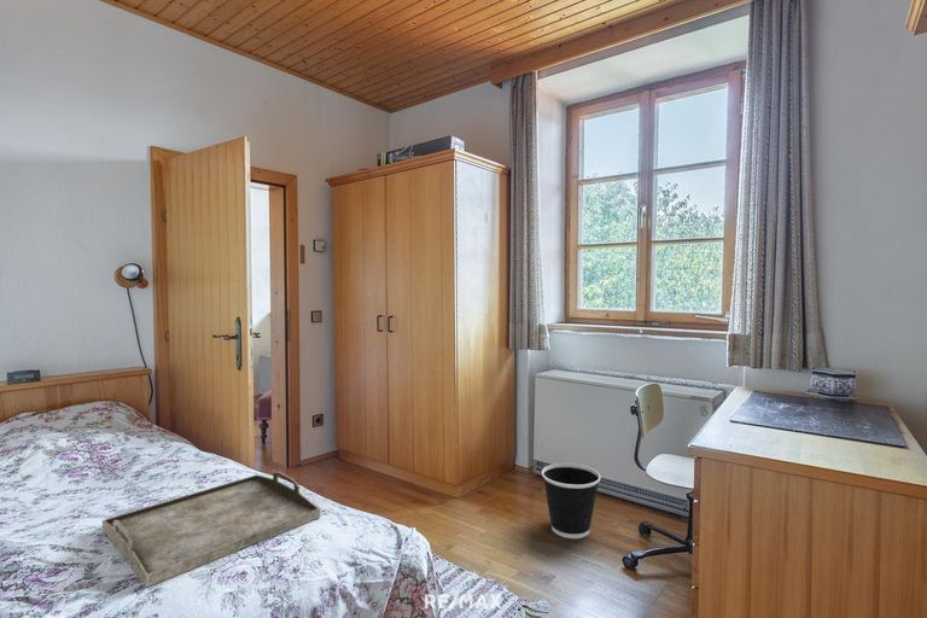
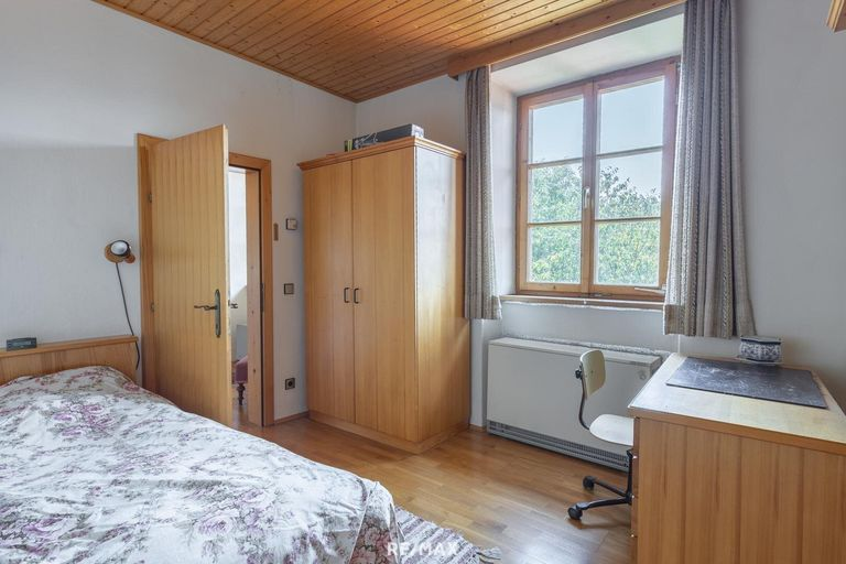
- serving tray (214, 509)
- wastebasket (570, 501)
